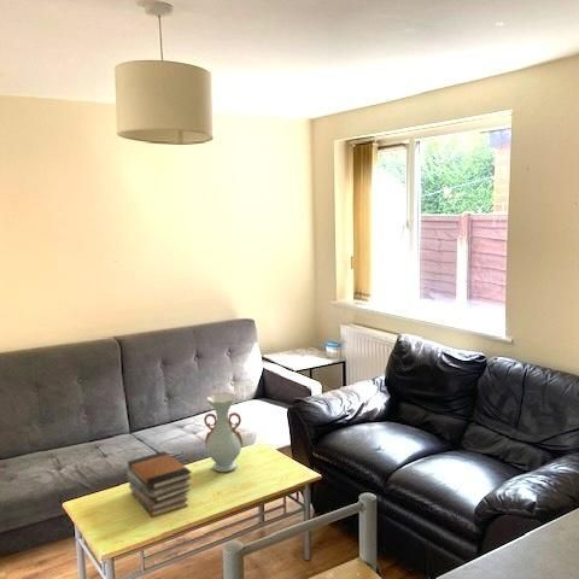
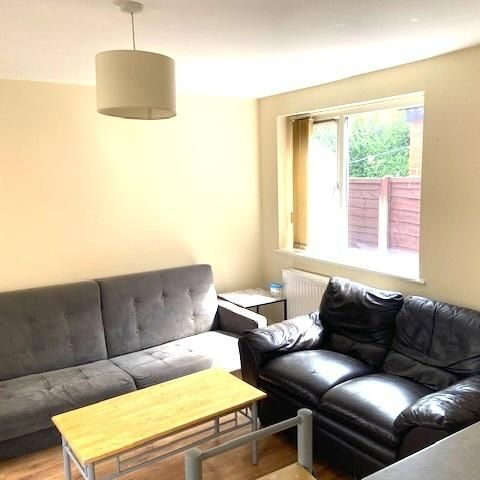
- vase (223, 432)
- book stack (158, 481)
